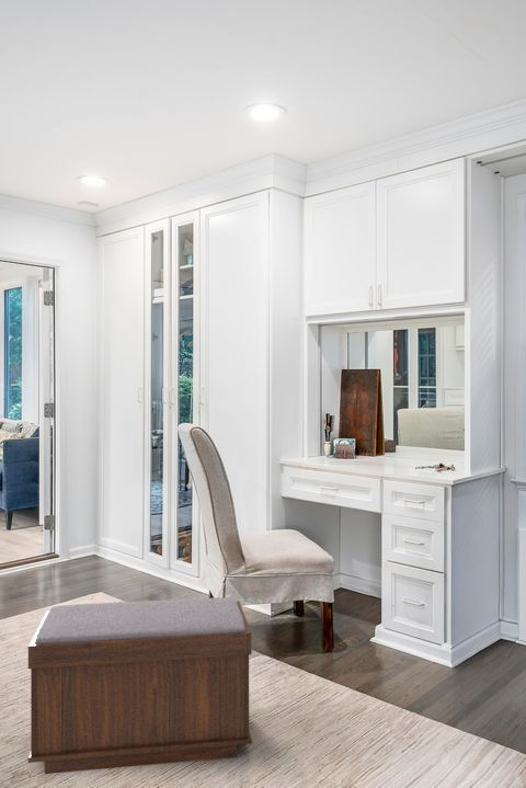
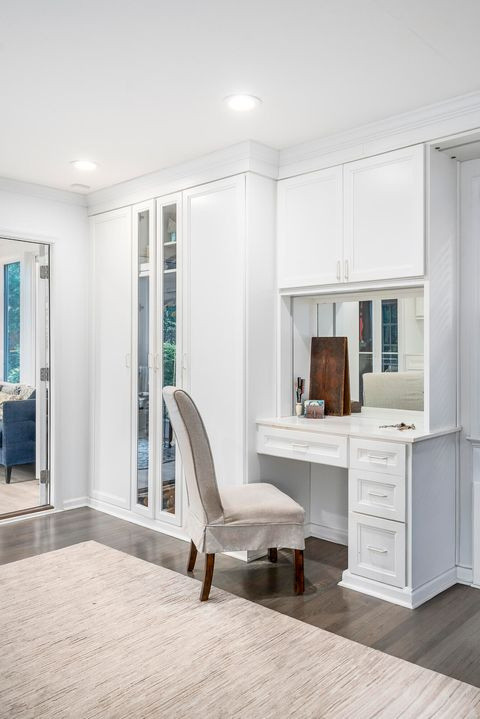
- bench (144, 676)
